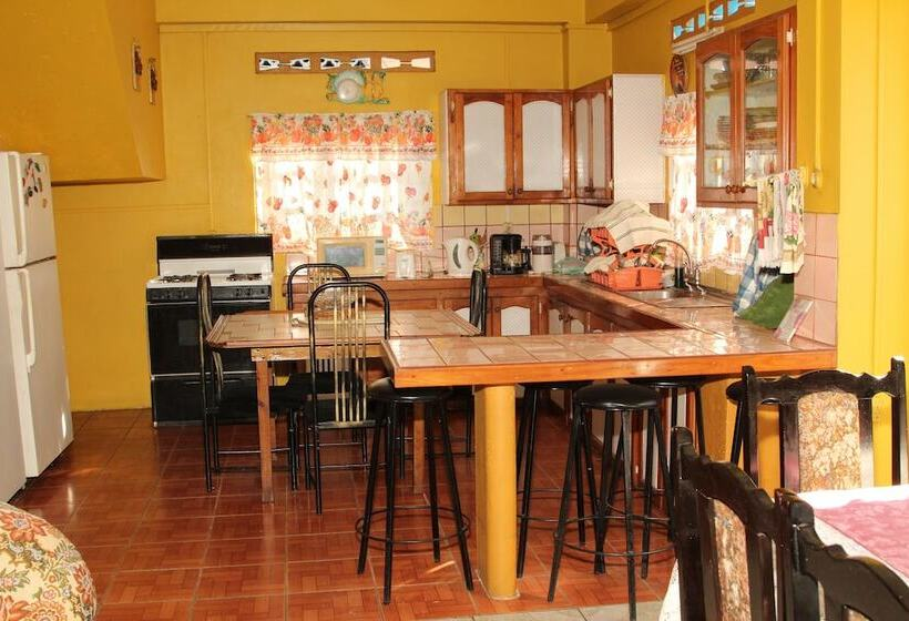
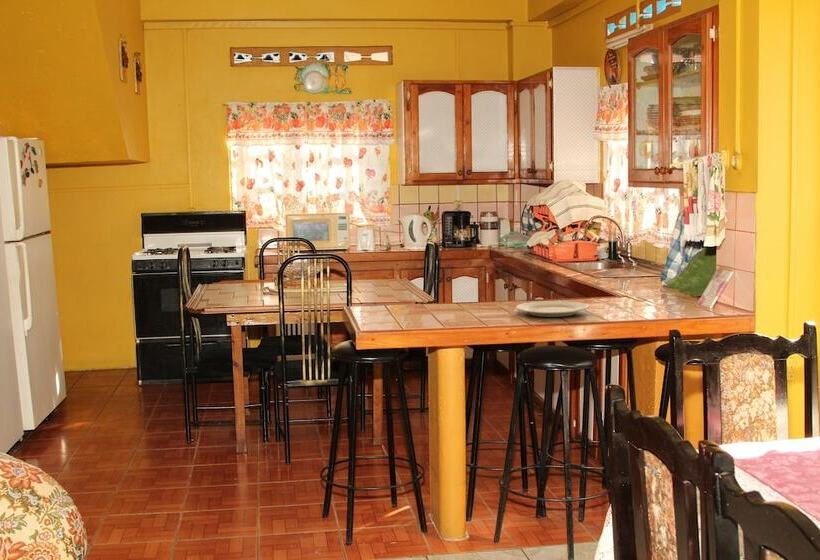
+ chinaware (552, 309)
